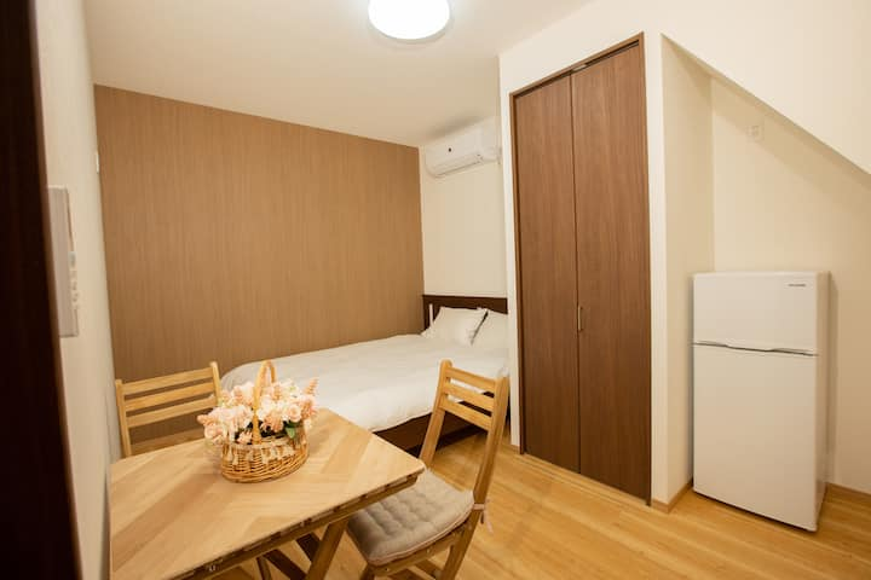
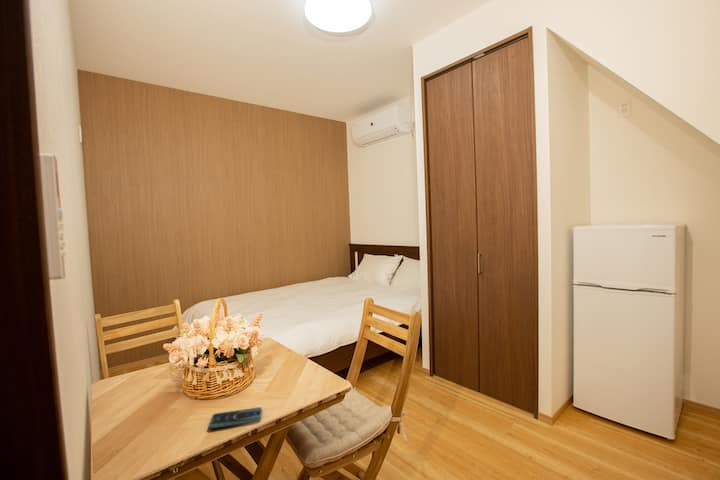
+ smartphone (236, 417)
